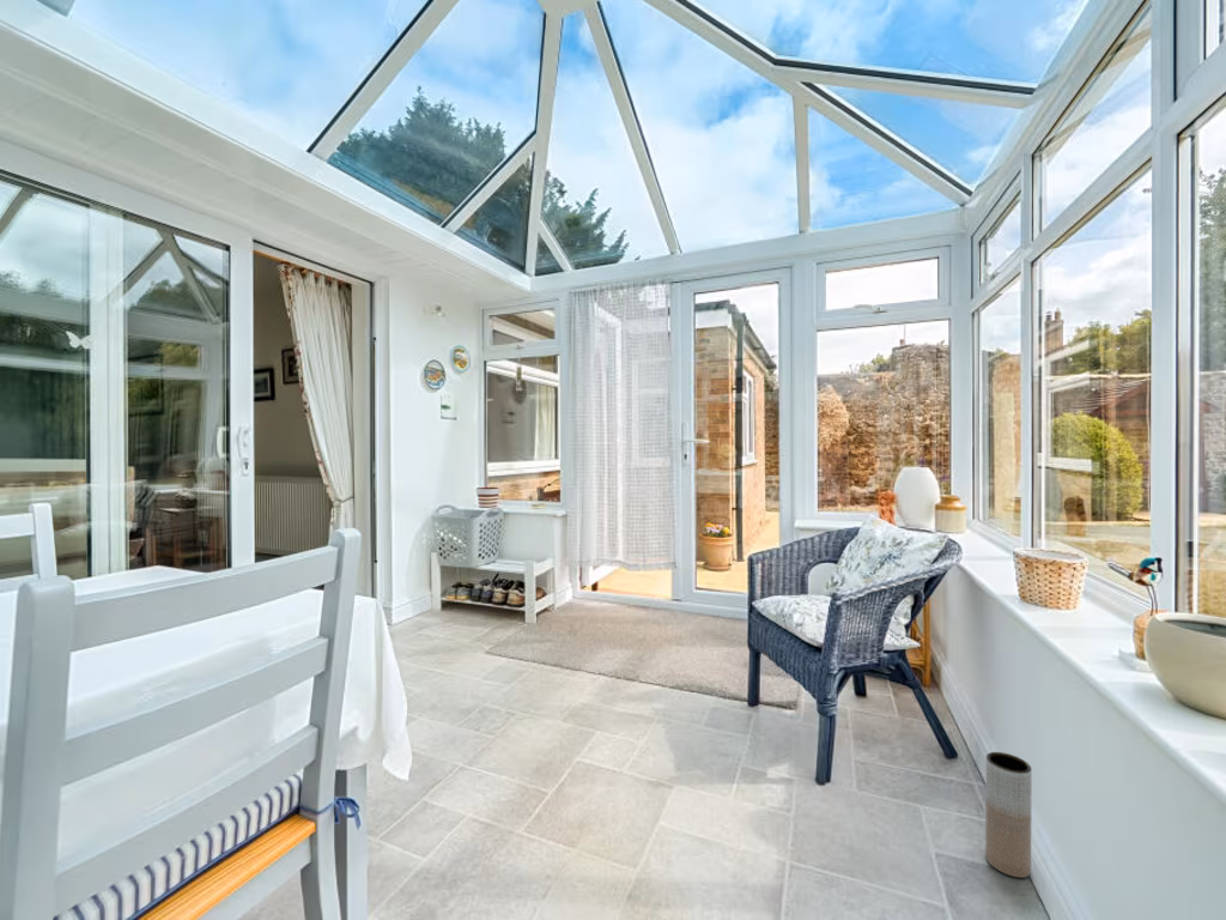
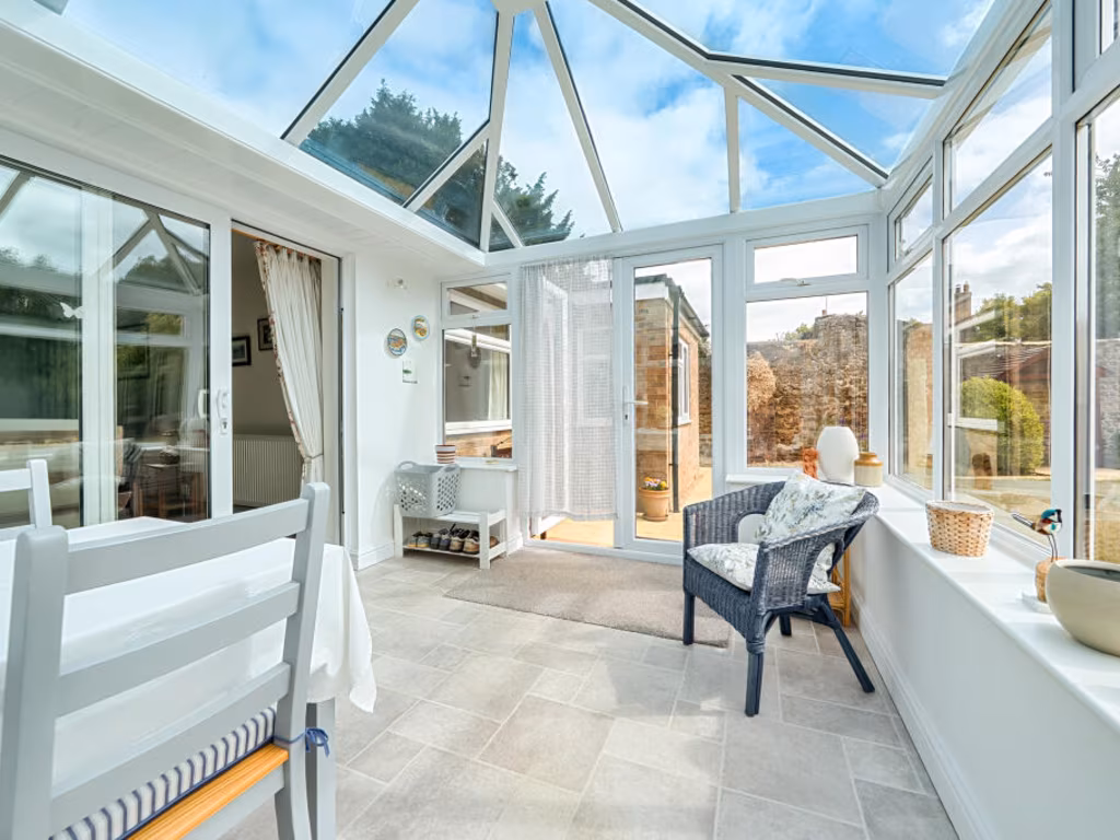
- vase (1007, 812)
